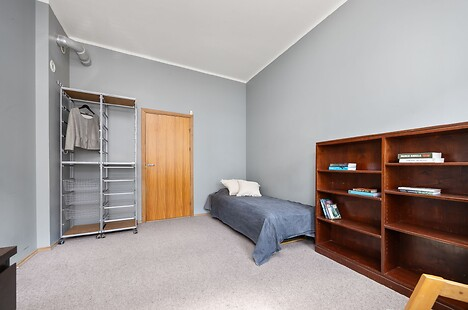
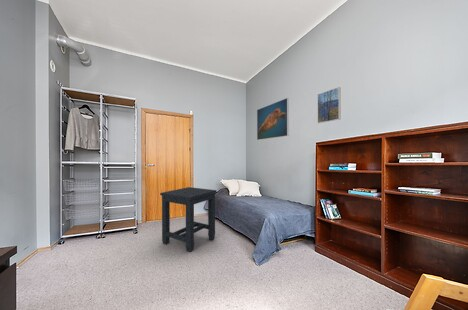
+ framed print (271, 121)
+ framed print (328, 106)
+ side table (189, 216)
